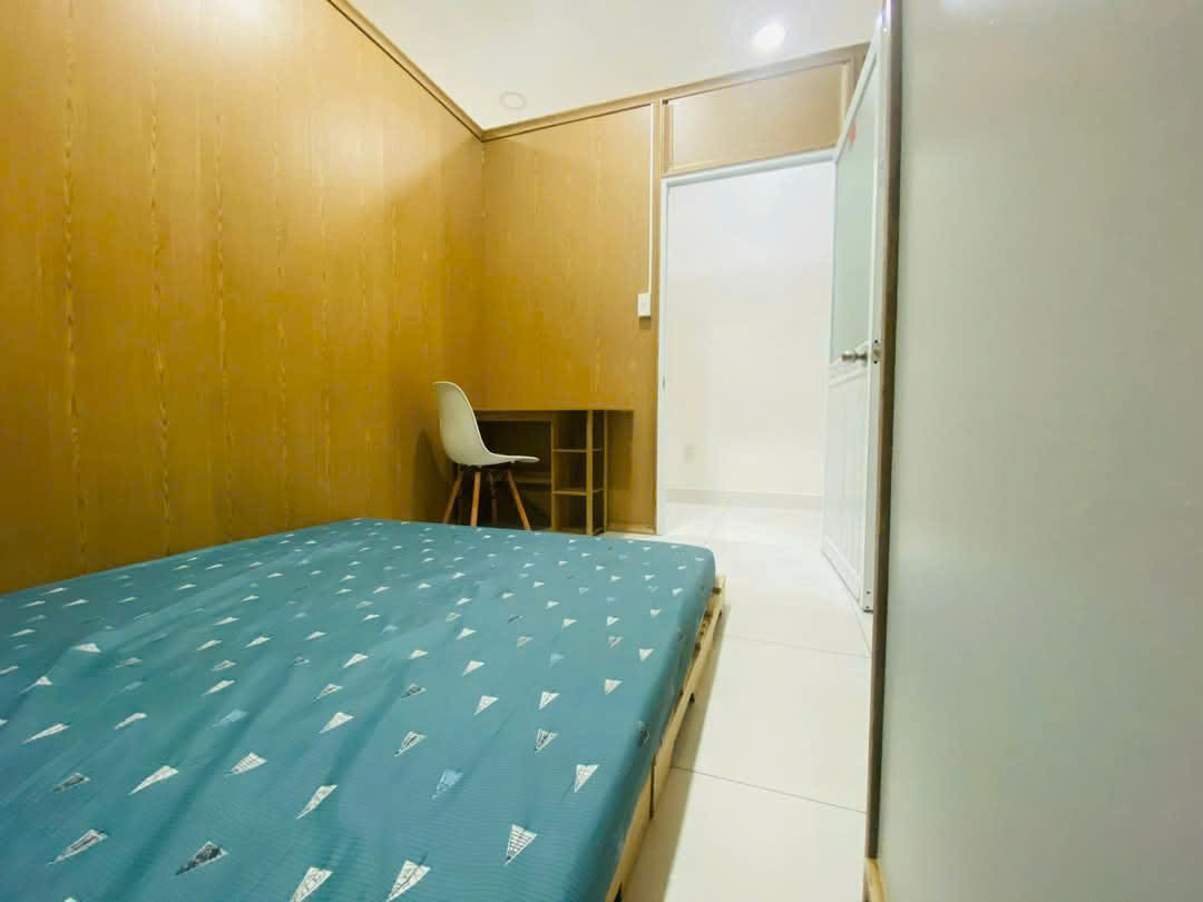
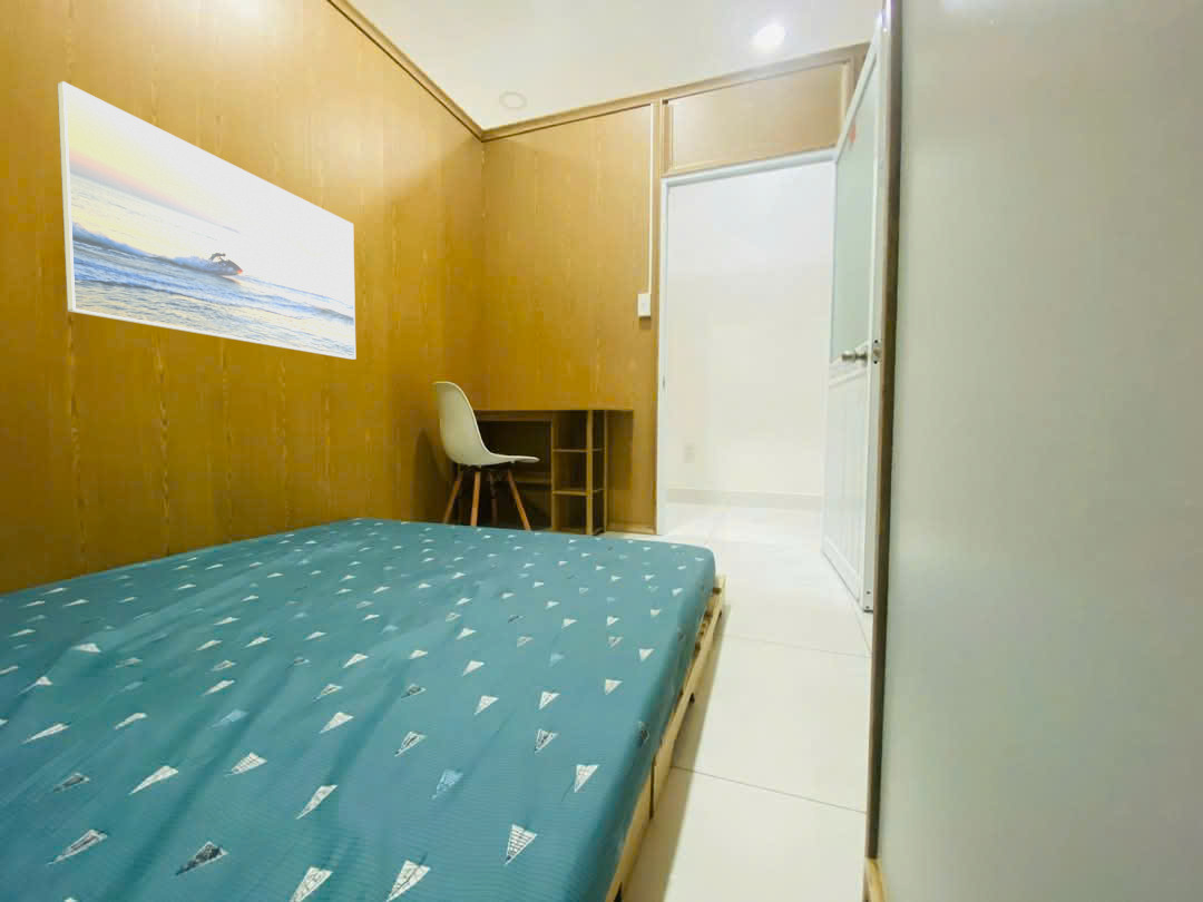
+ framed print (244, 256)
